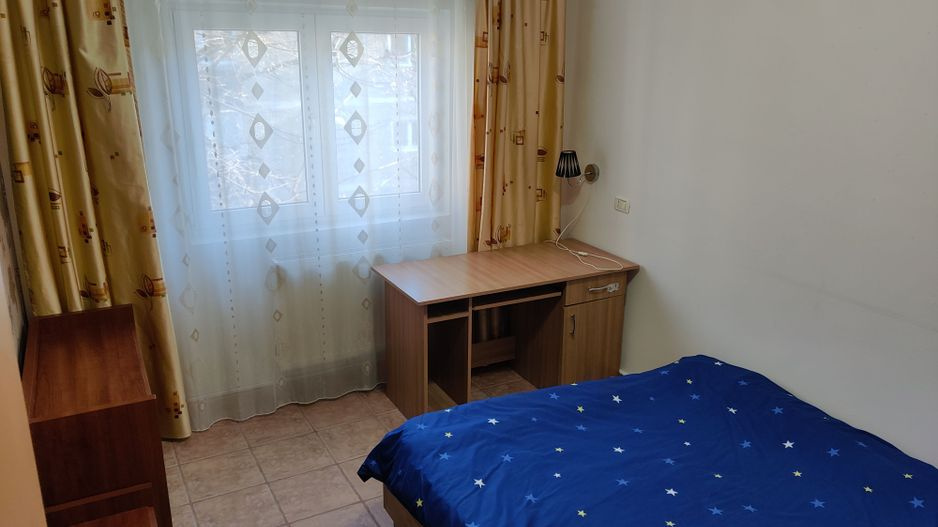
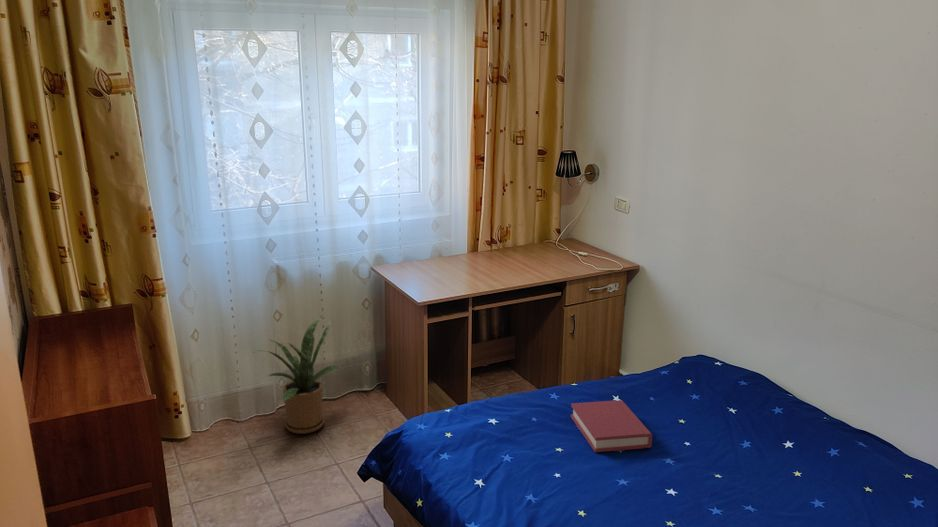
+ house plant (297, 374)
+ hardback book (609, 424)
